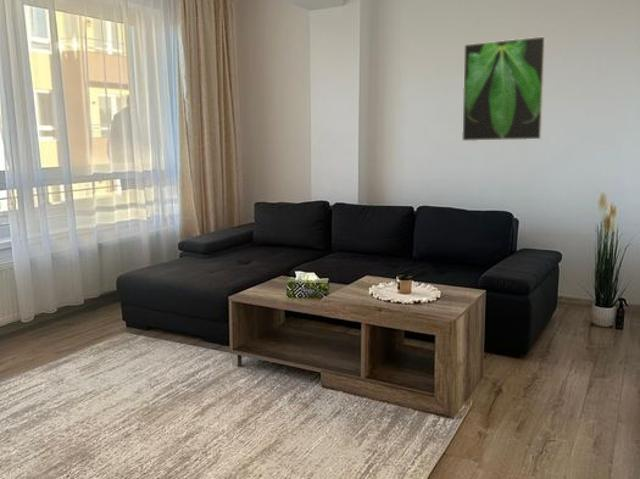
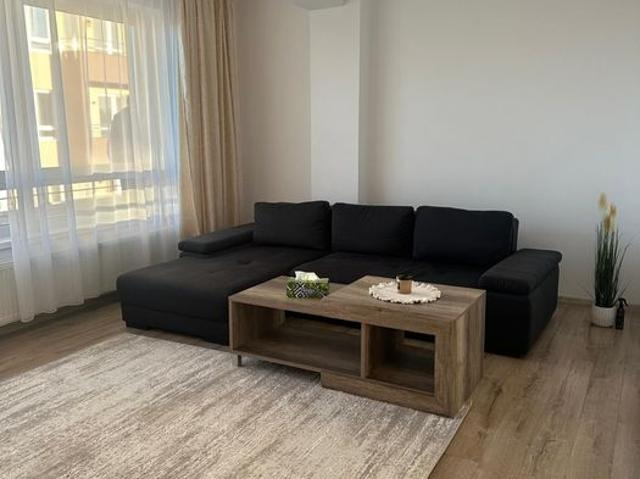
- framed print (502, 91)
